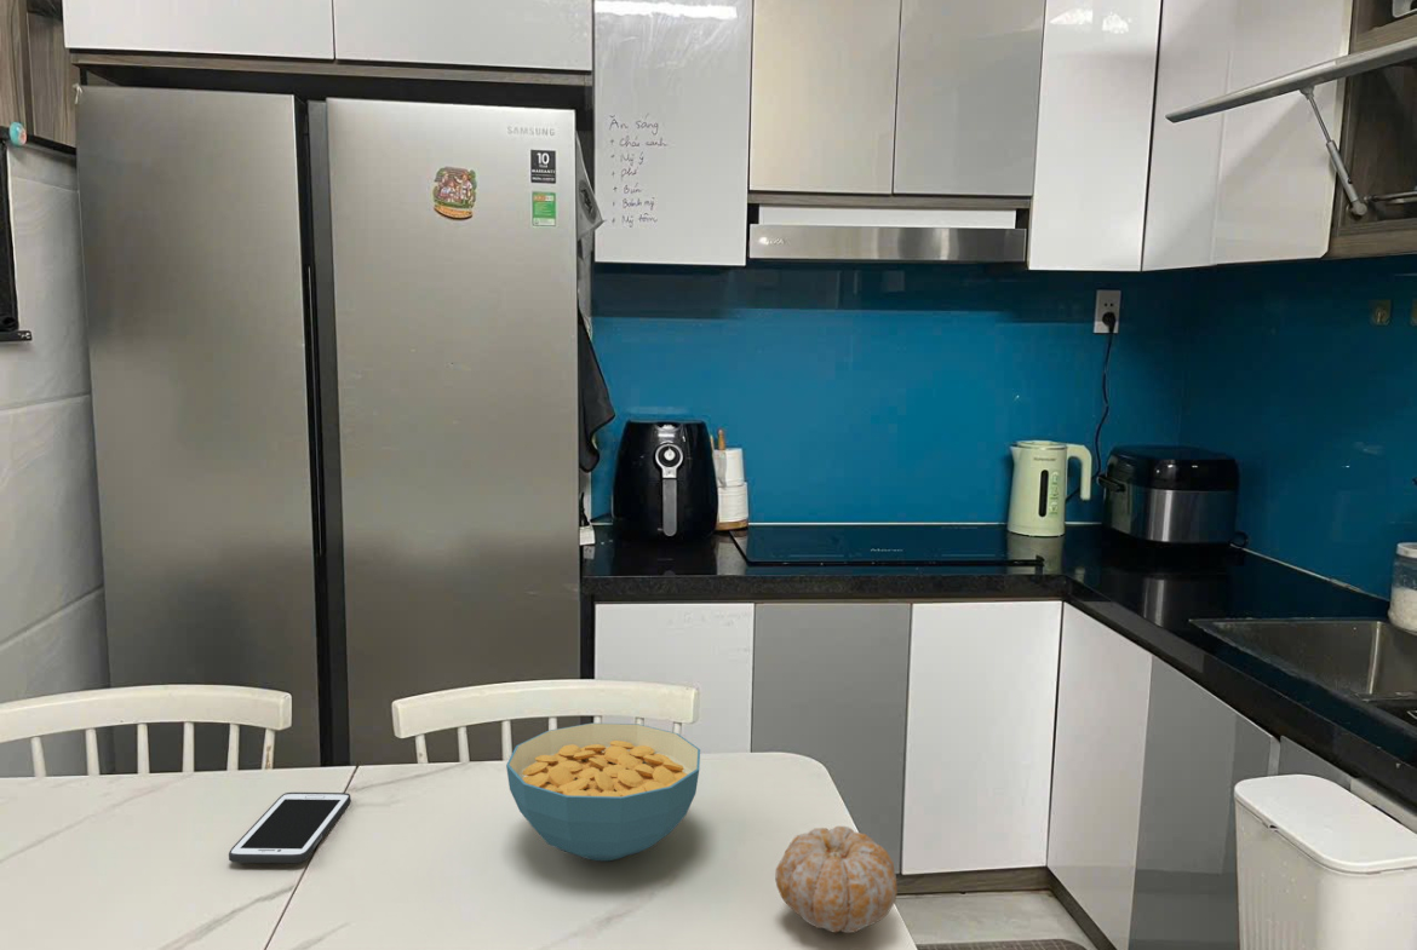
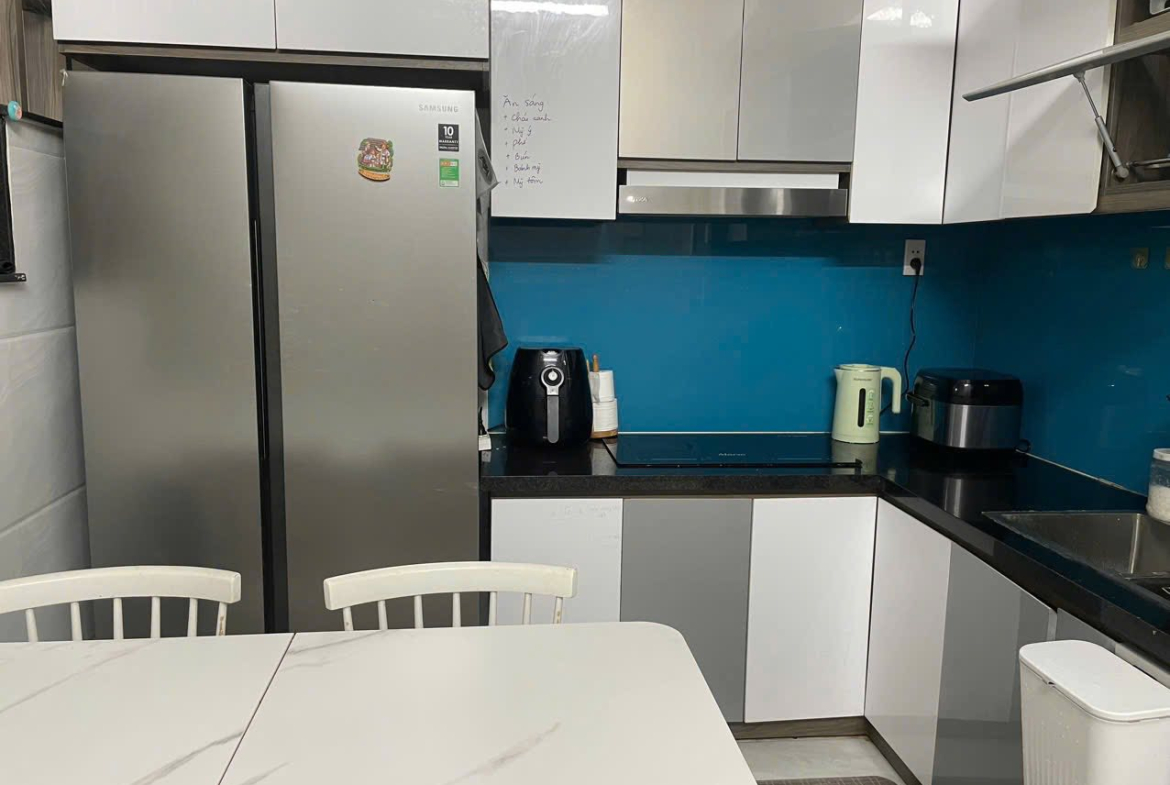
- fruit (836, 881)
- cell phone (293, 825)
- cereal bowl (604, 801)
